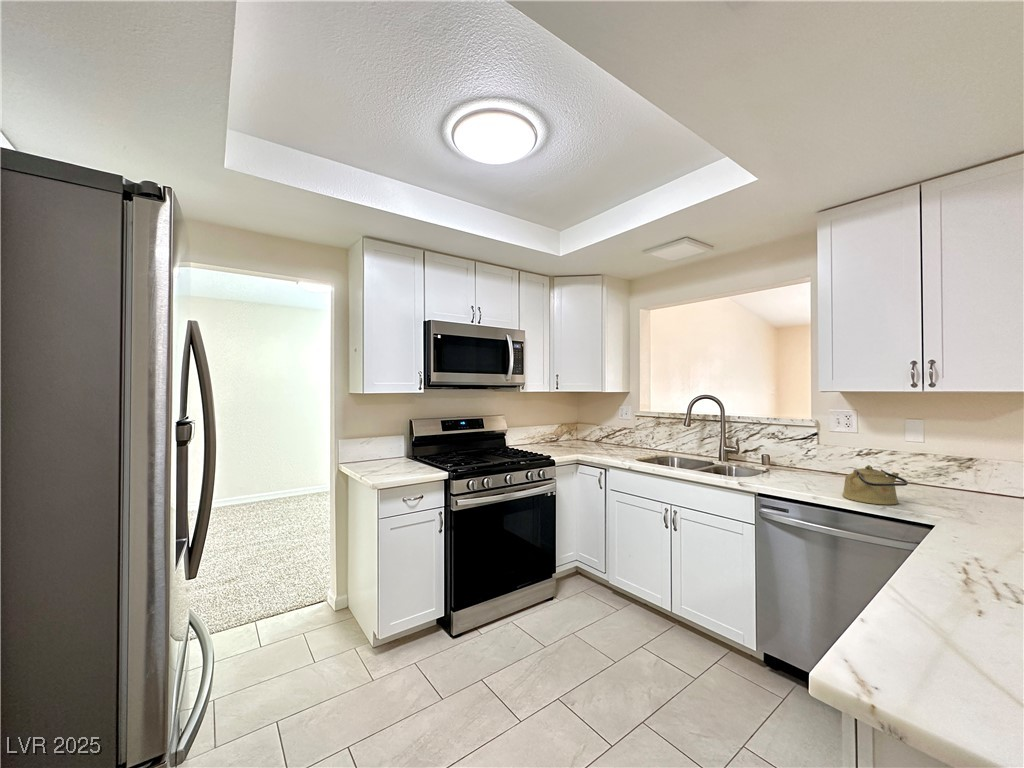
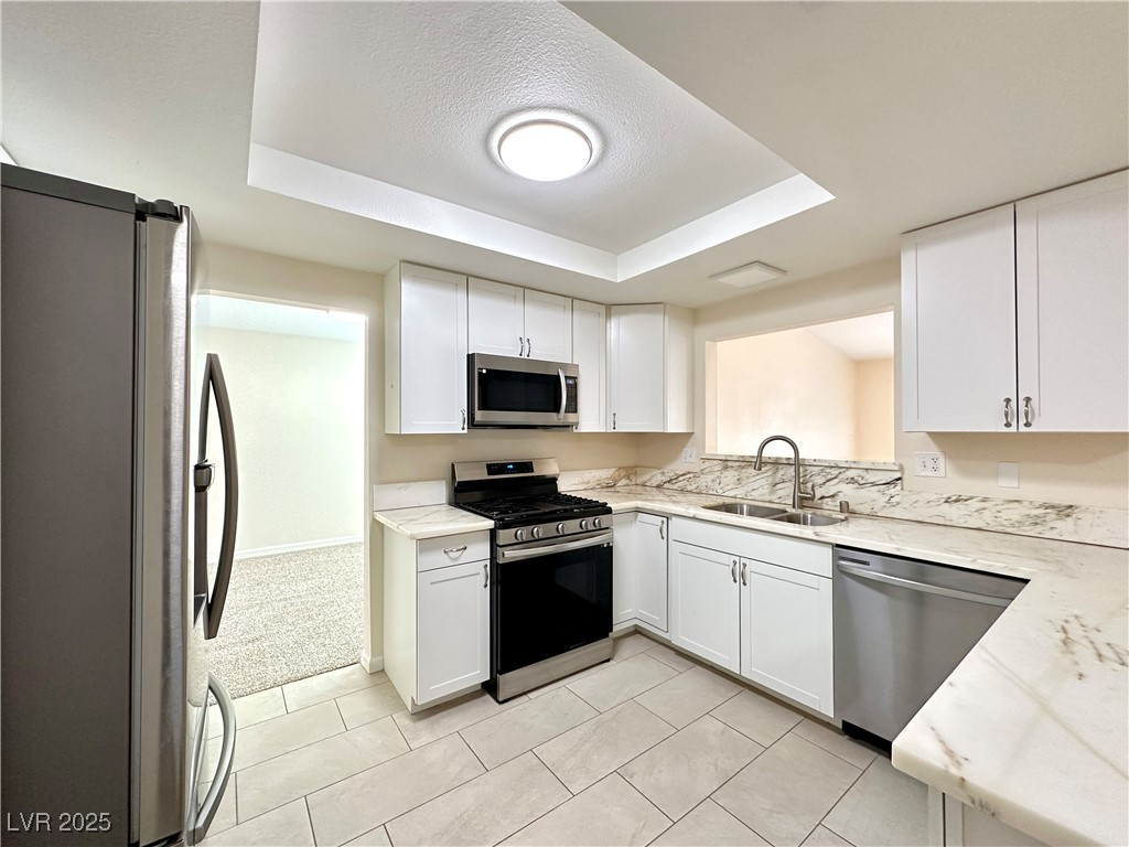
- kettle (874, 482)
